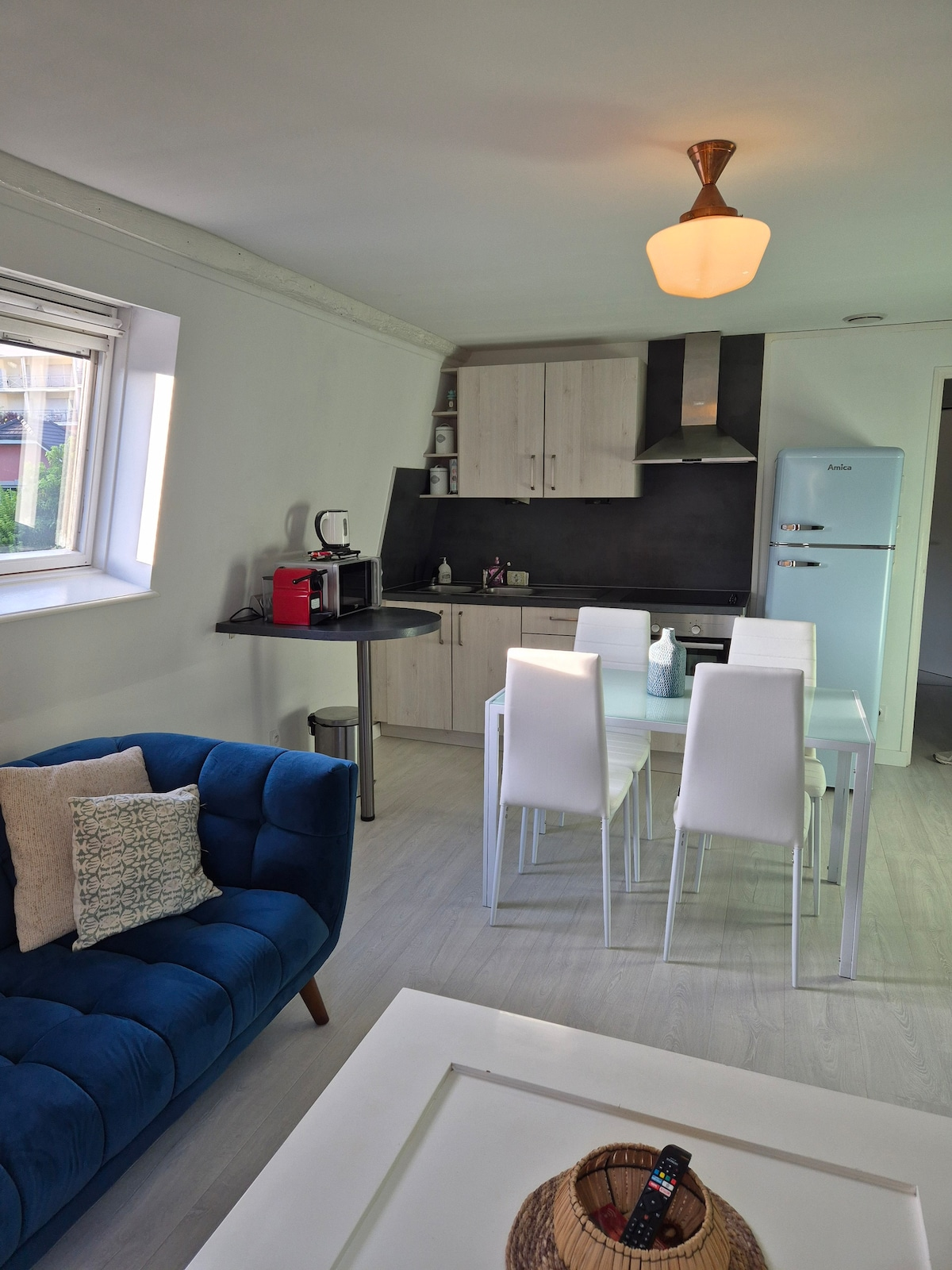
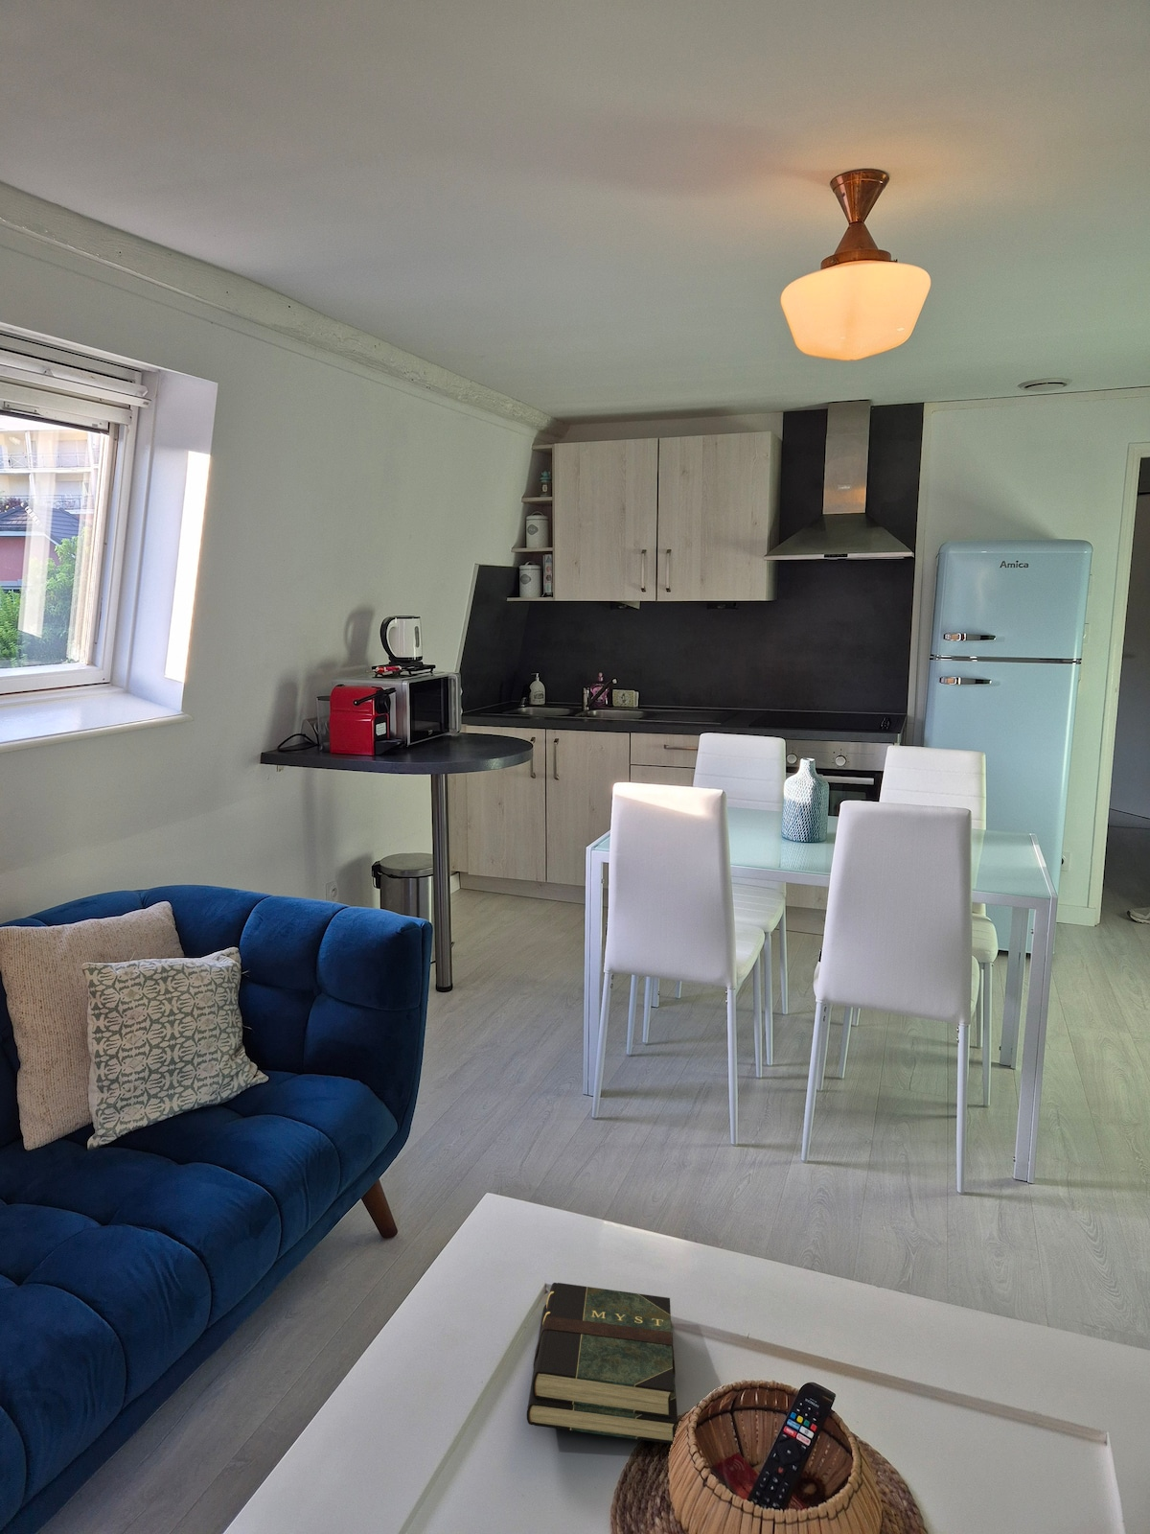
+ book (605, 1354)
